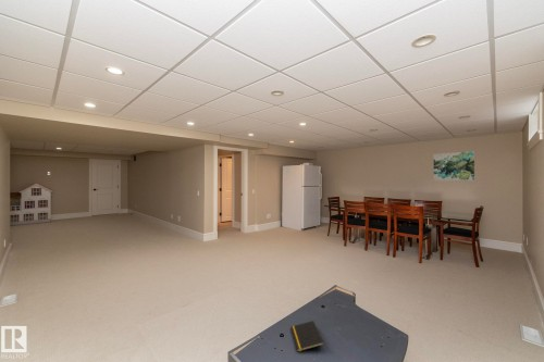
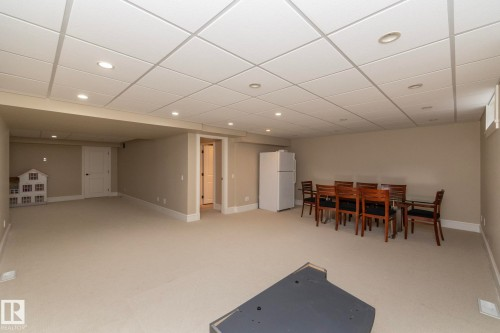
- wall art (453, 166)
- notepad (306, 335)
